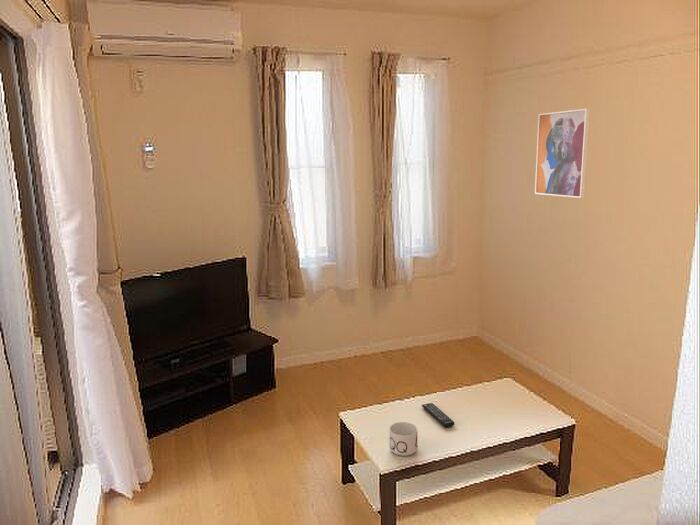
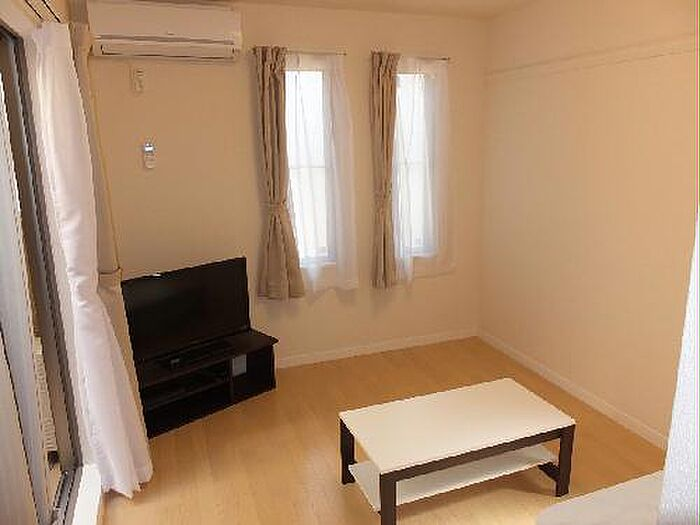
- mug (401, 436)
- wall art (560, 154)
- remote control (437, 414)
